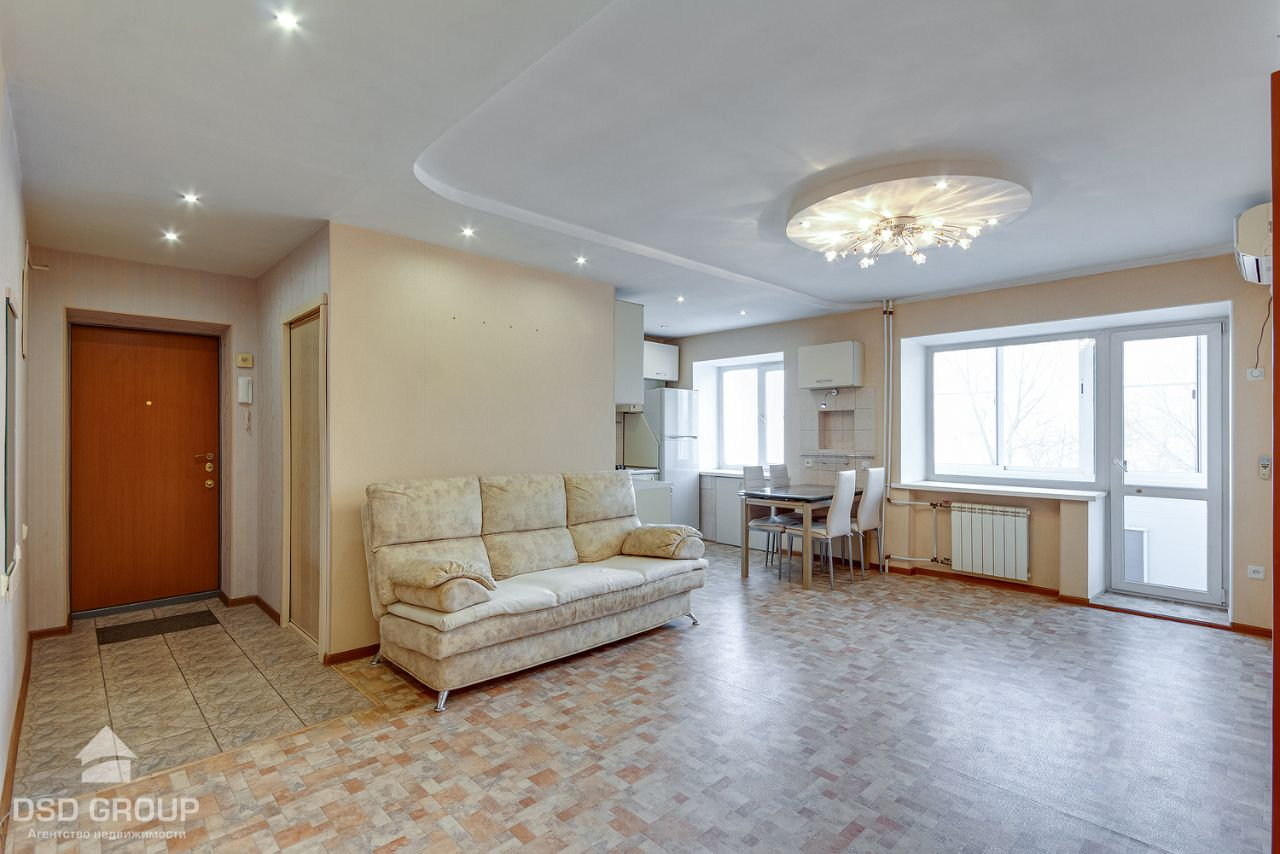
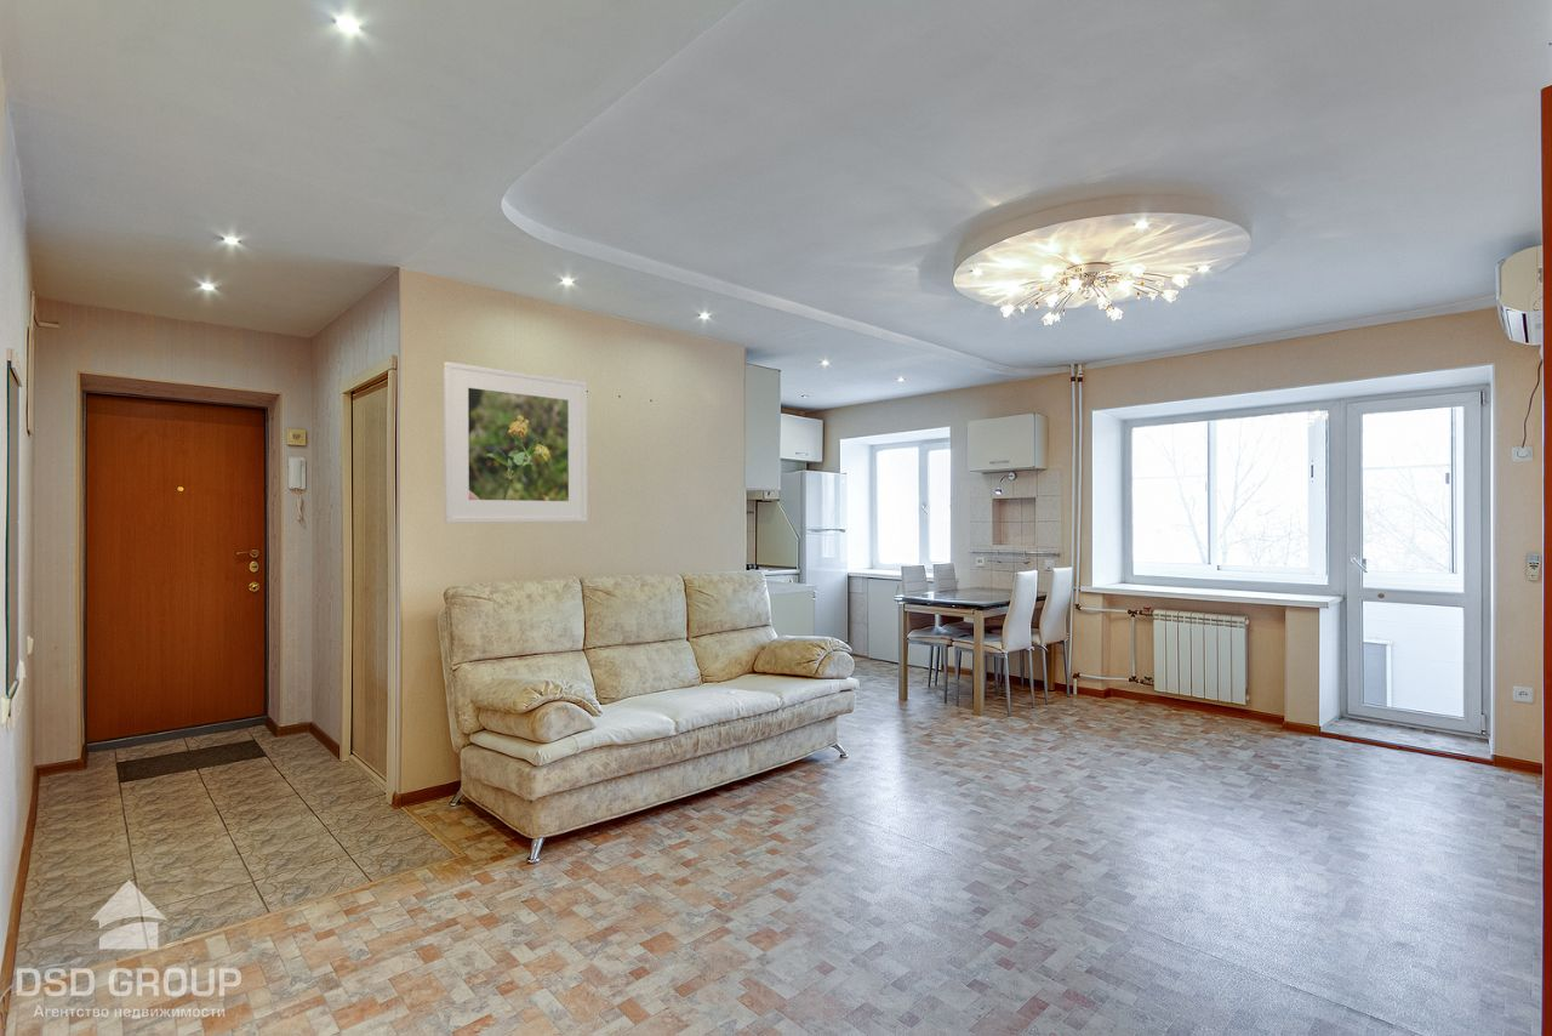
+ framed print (520, 446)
